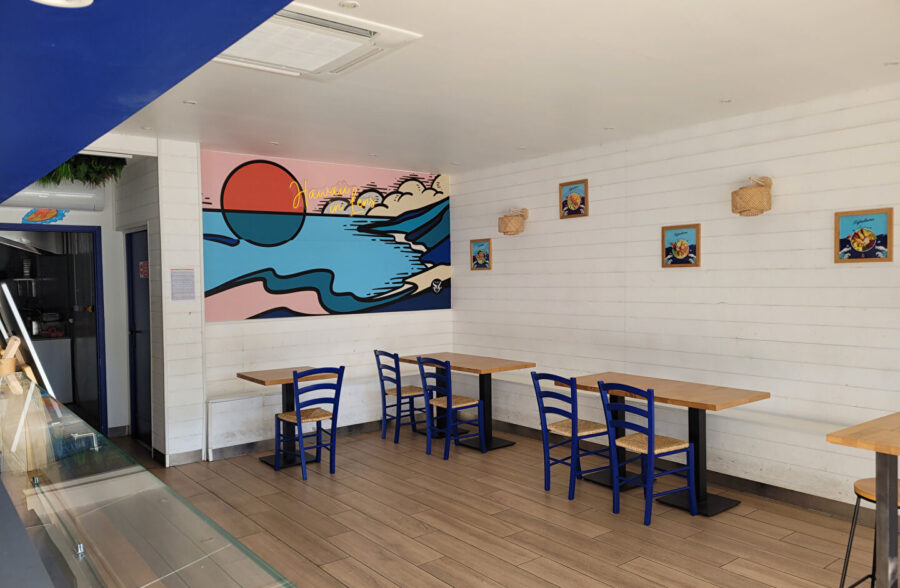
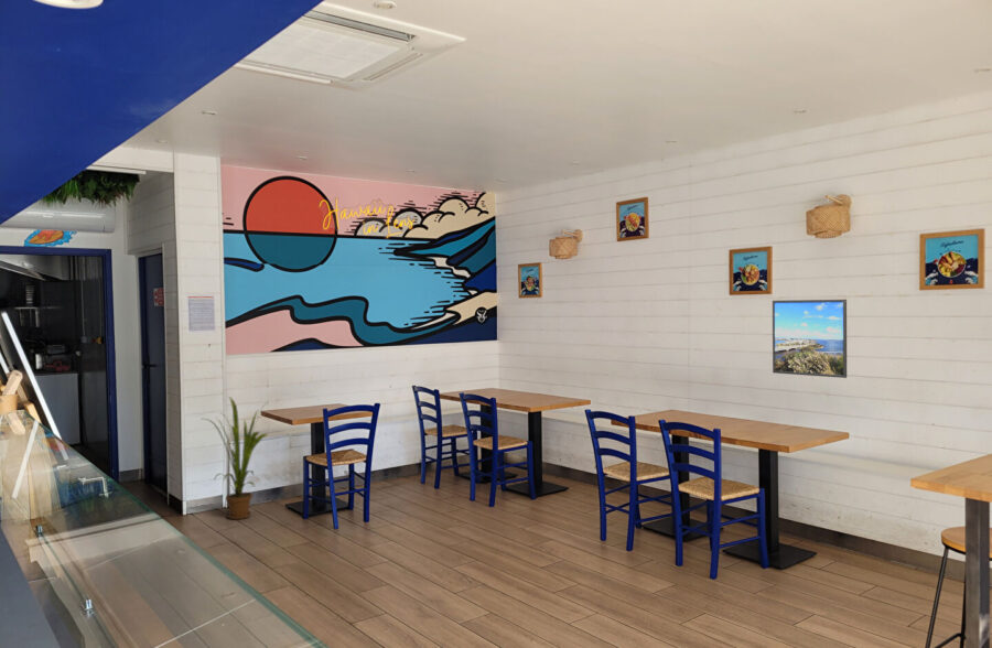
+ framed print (808, 337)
+ house plant (234, 457)
